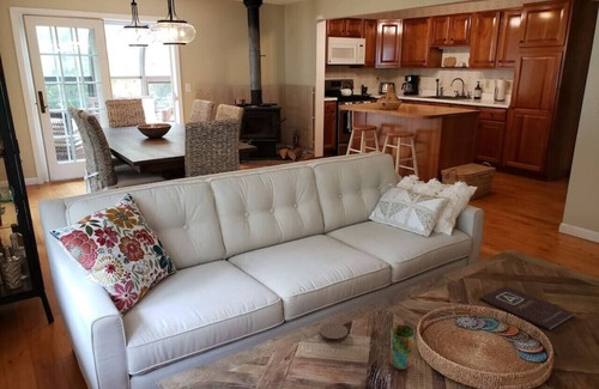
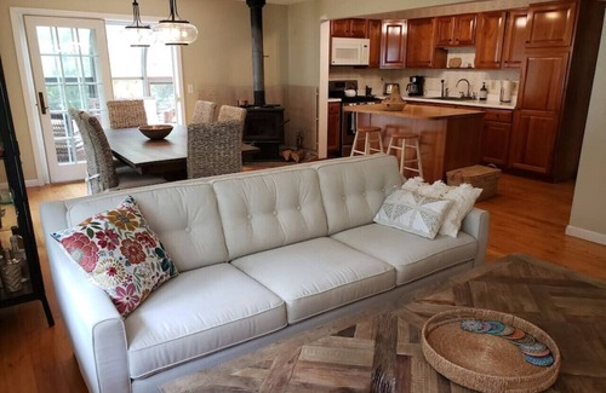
- book (525, 305)
- cup (401, 347)
- coaster (333, 332)
